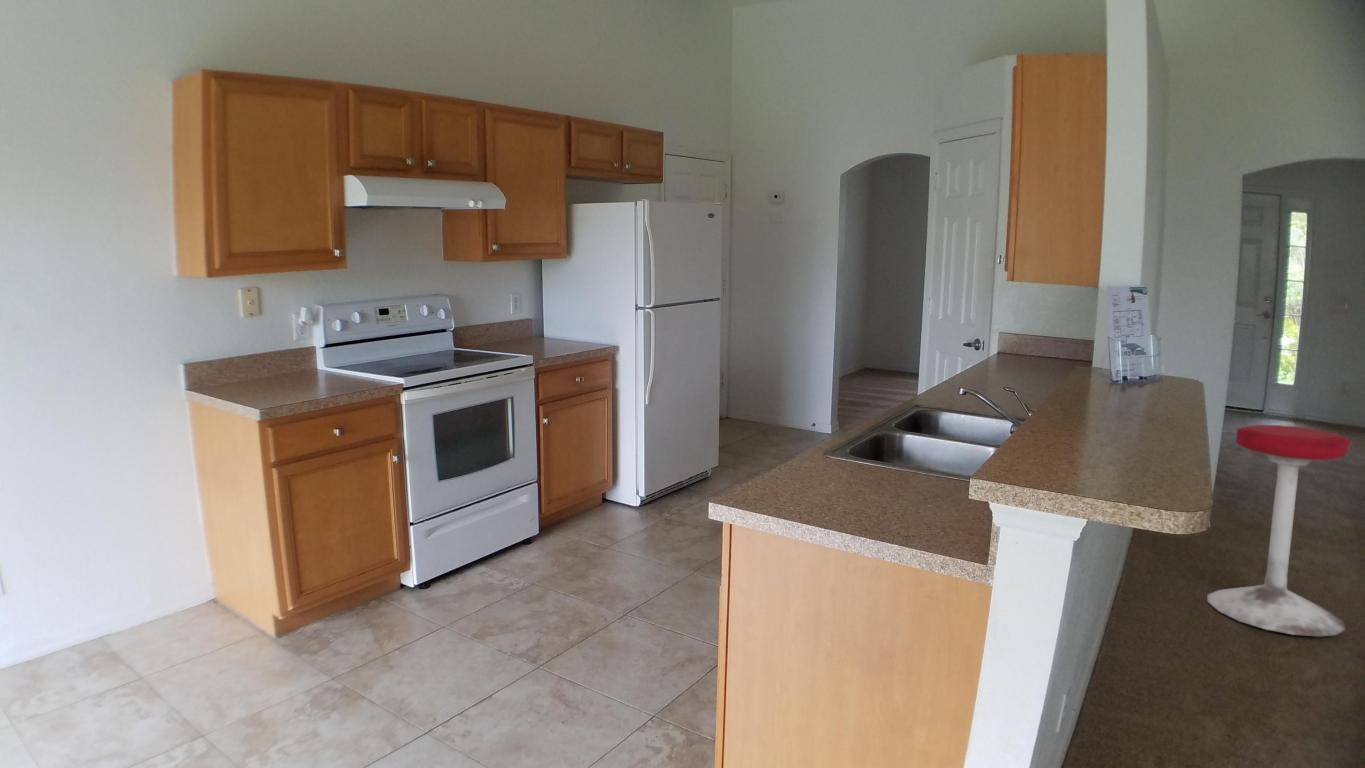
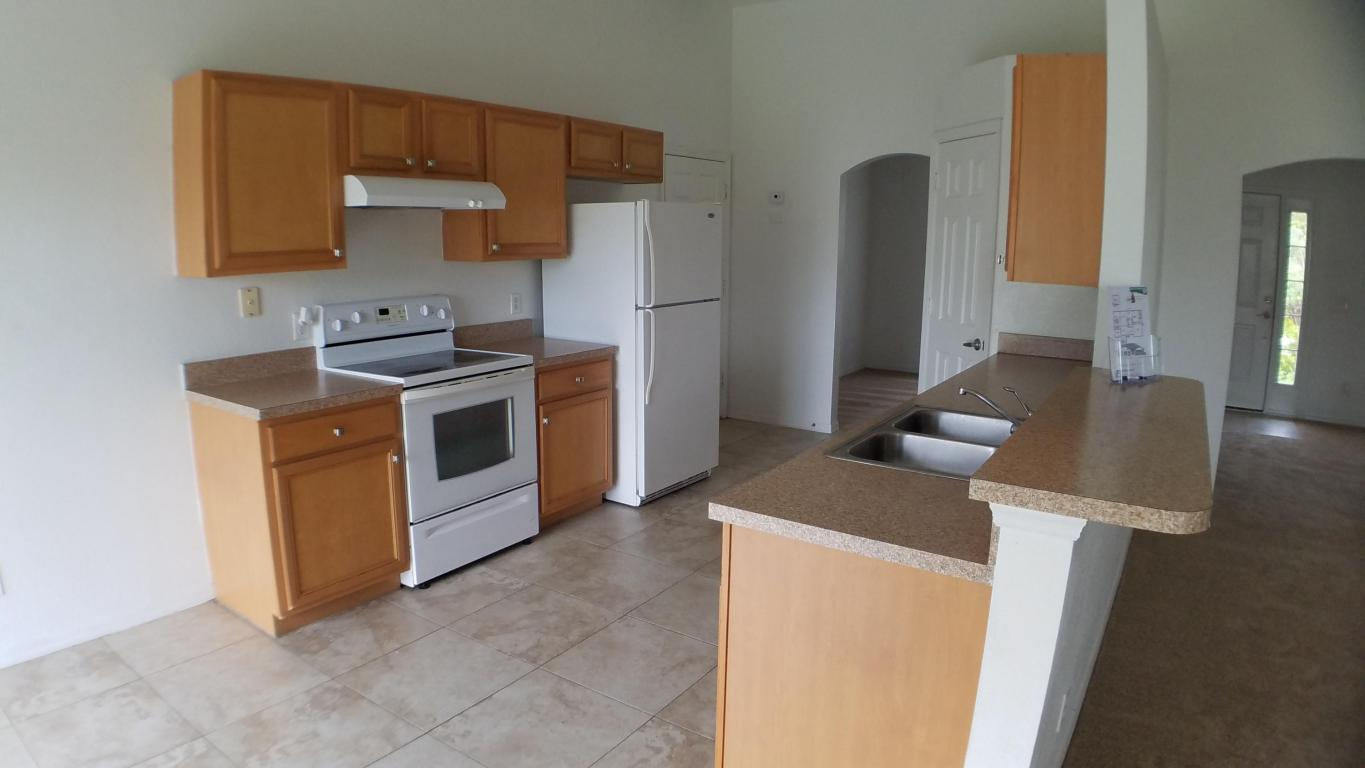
- stool (1283, 523)
